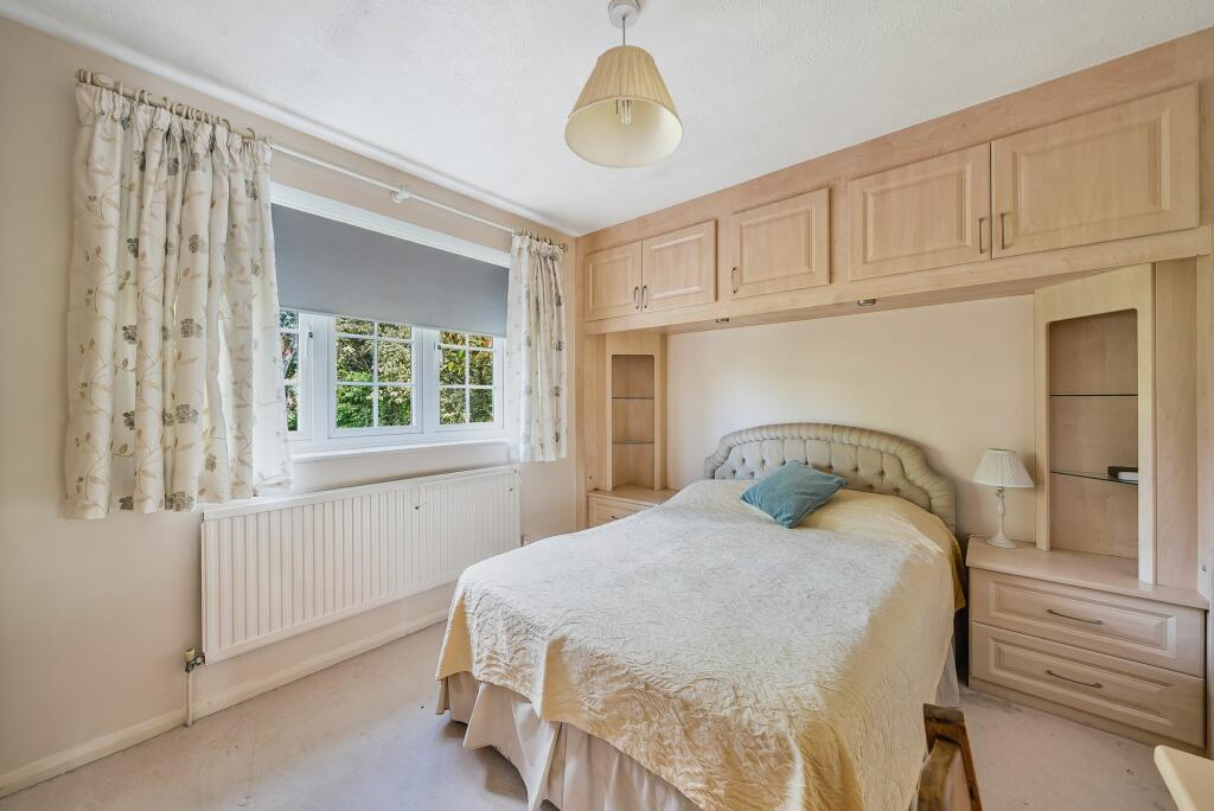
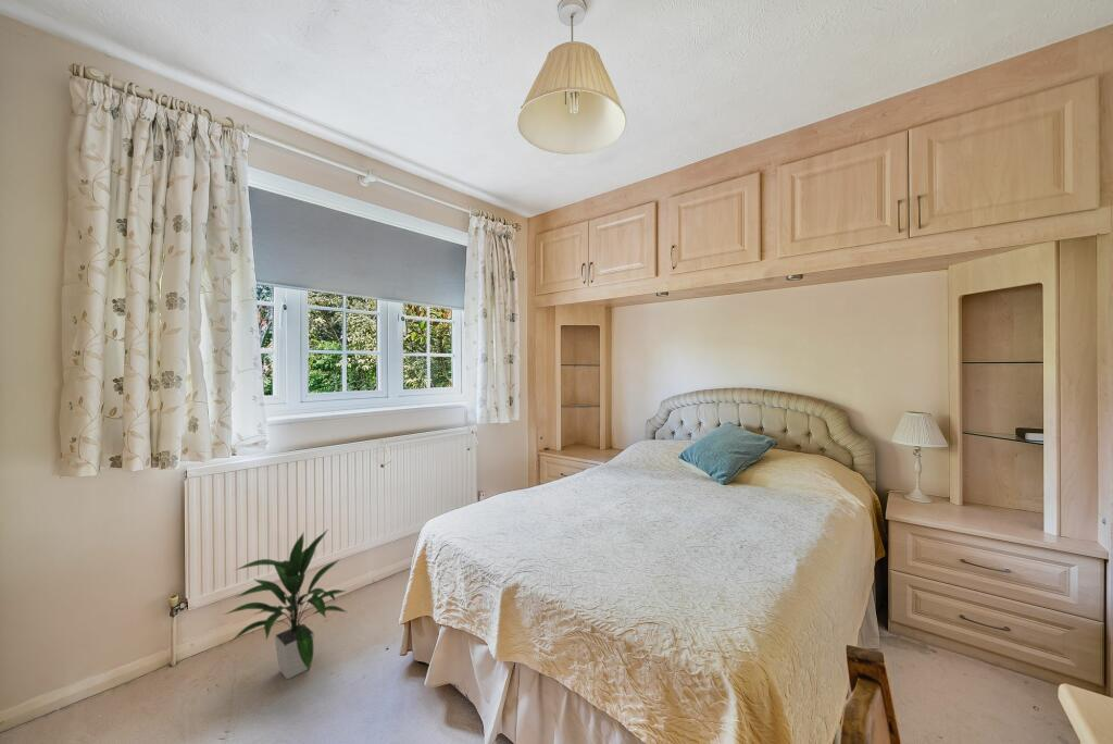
+ indoor plant (292, 605)
